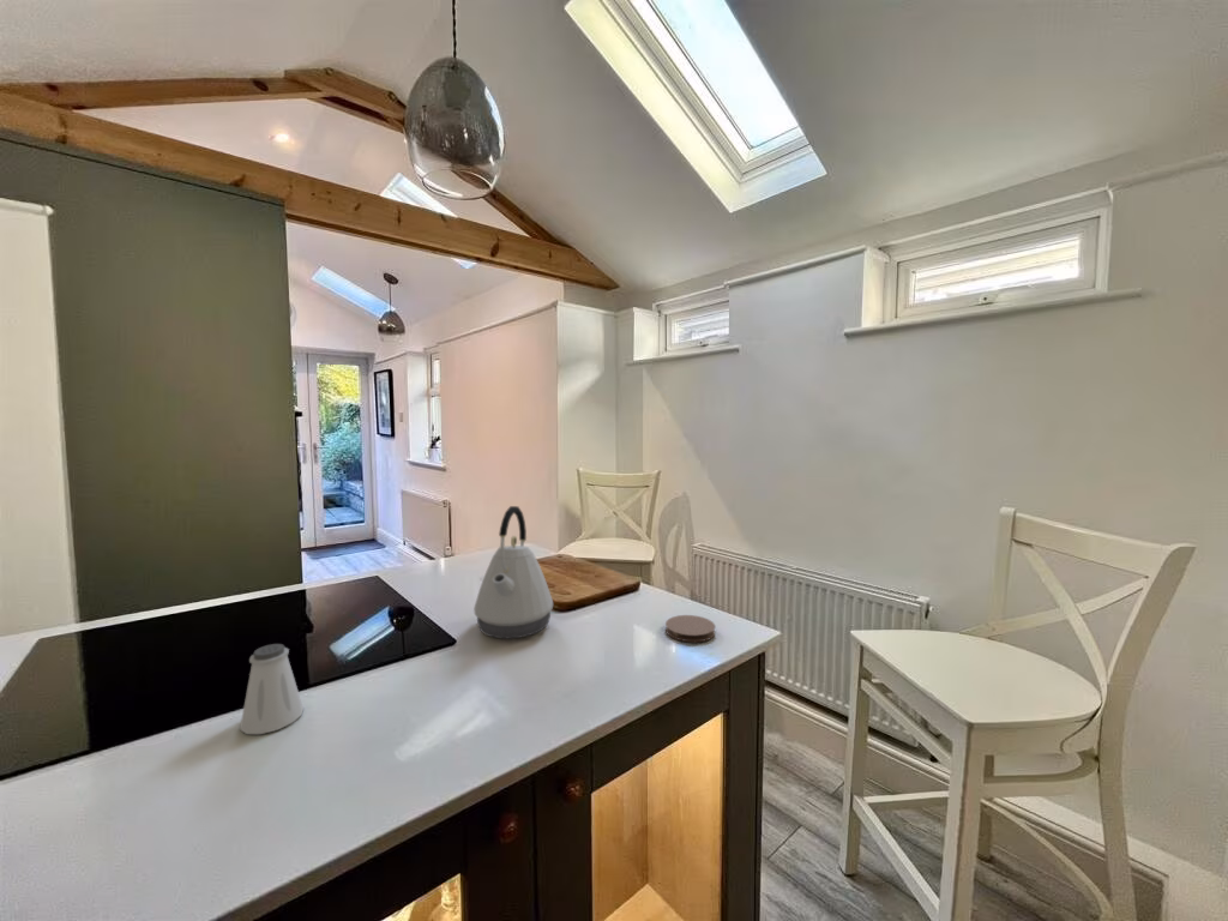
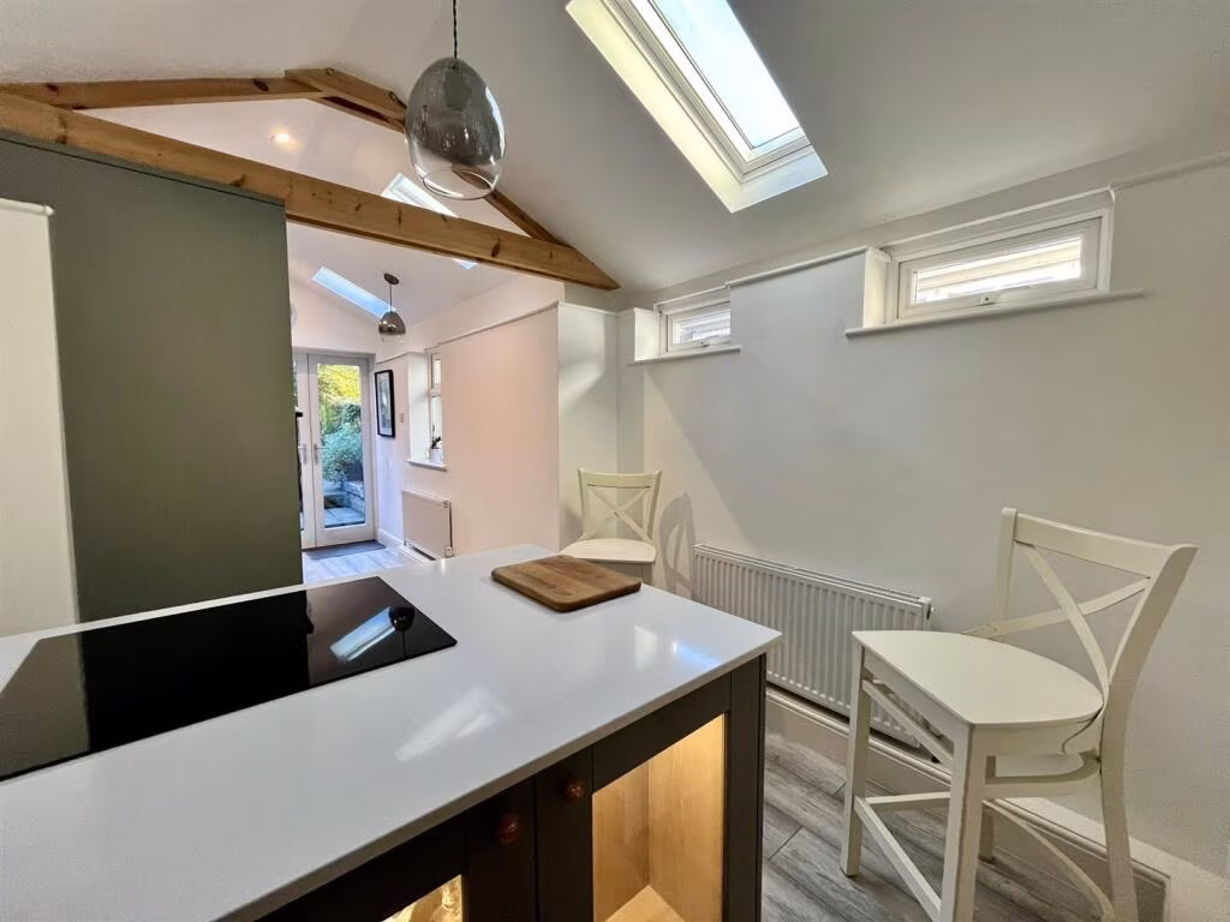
- kettle (512, 567)
- coaster (690, 627)
- saltshaker (270, 684)
